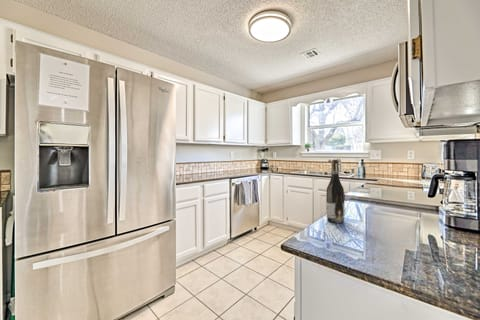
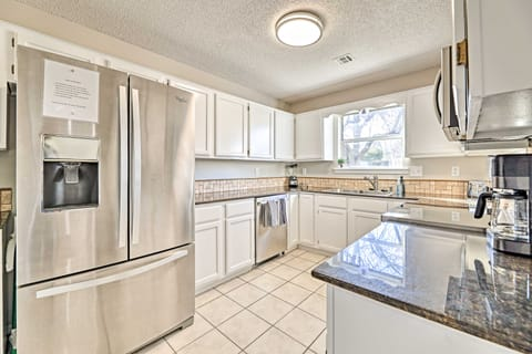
- wine bottle (335, 190)
